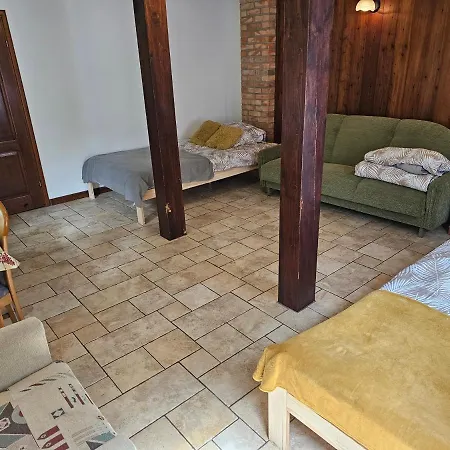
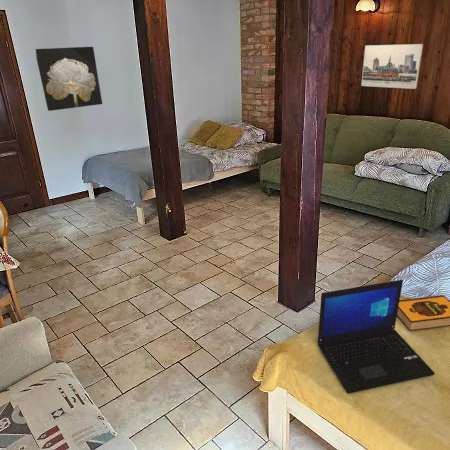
+ hardback book (426, 311)
+ wall art (70, 78)
+ laptop (376, 333)
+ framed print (390, 66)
